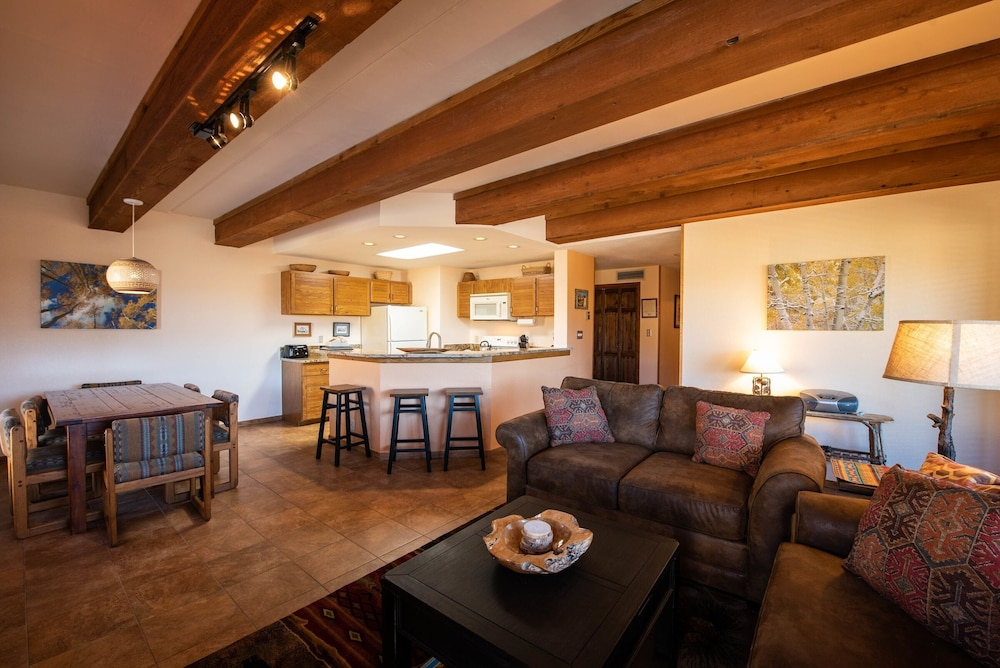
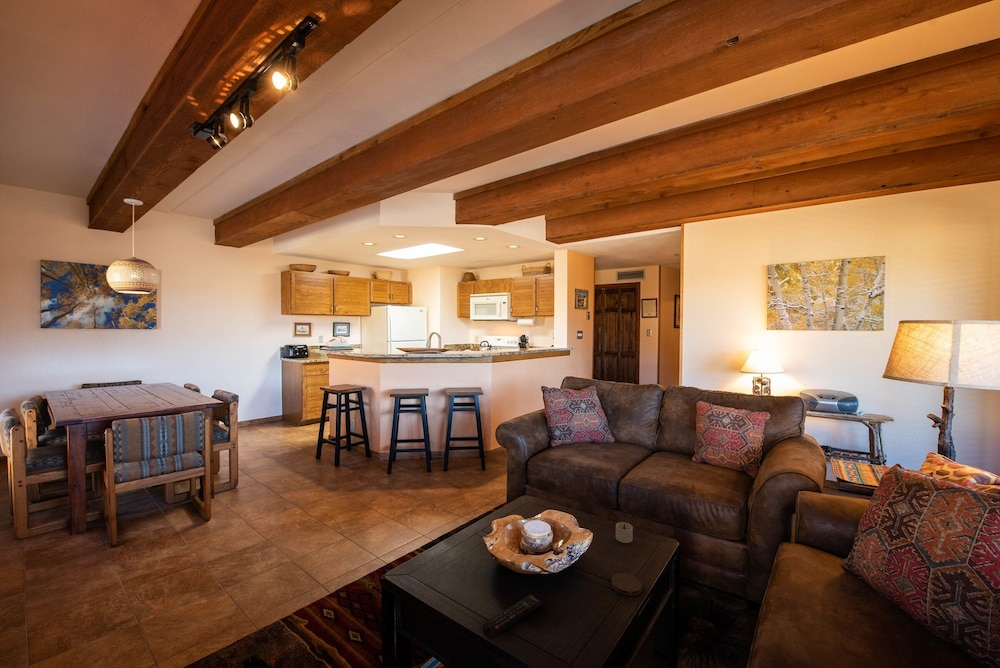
+ remote control (514, 614)
+ candle (621, 529)
+ coaster (626, 583)
